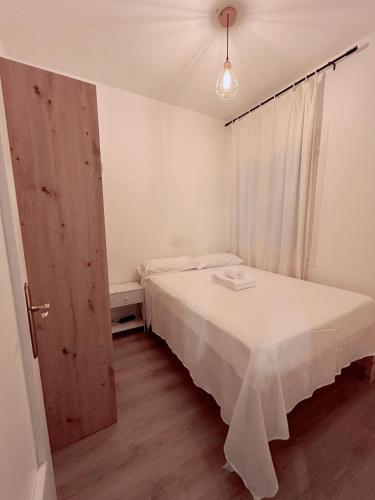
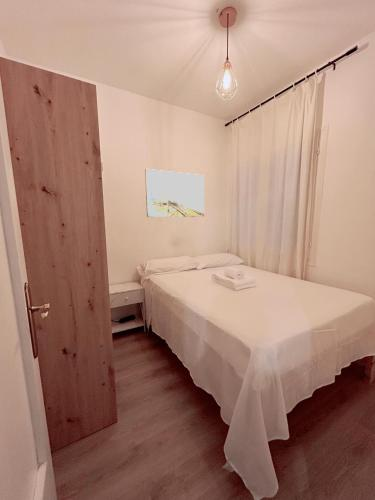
+ wall art (177, 194)
